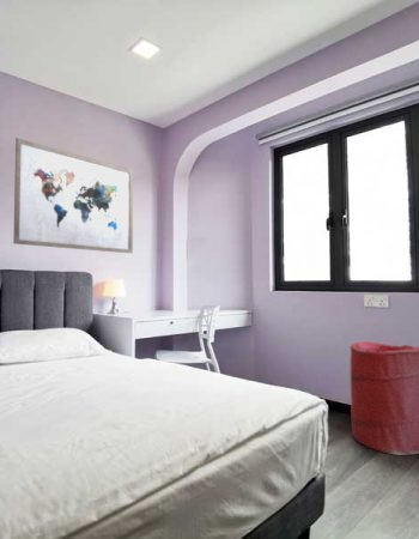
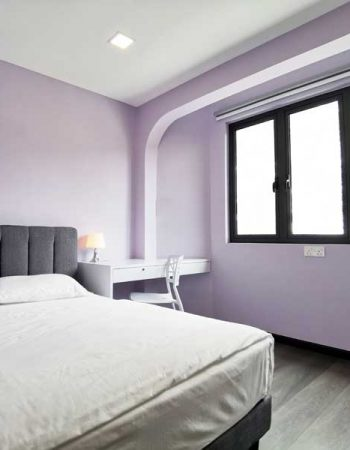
- wall art (80, 201)
- laundry hamper (388, 390)
